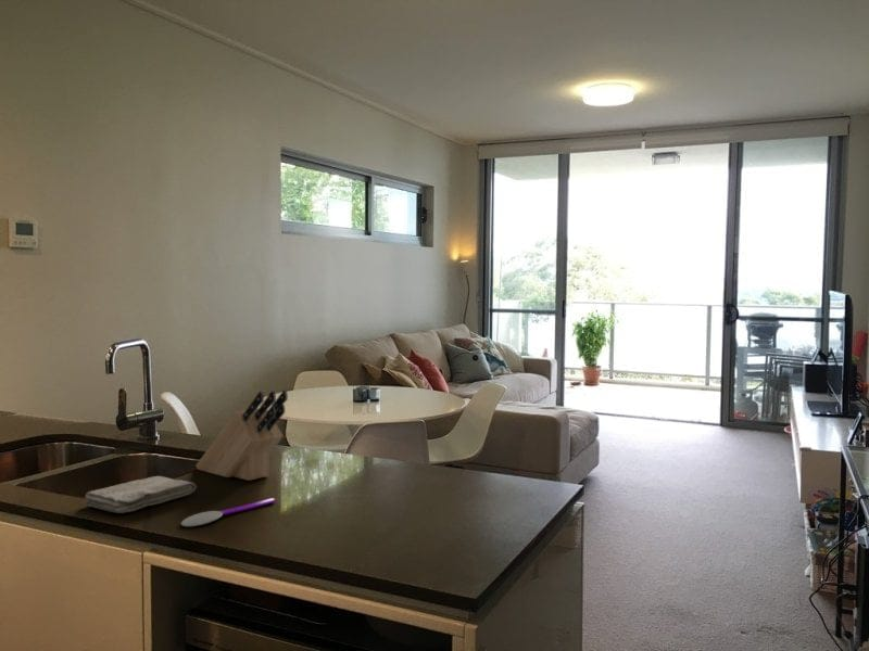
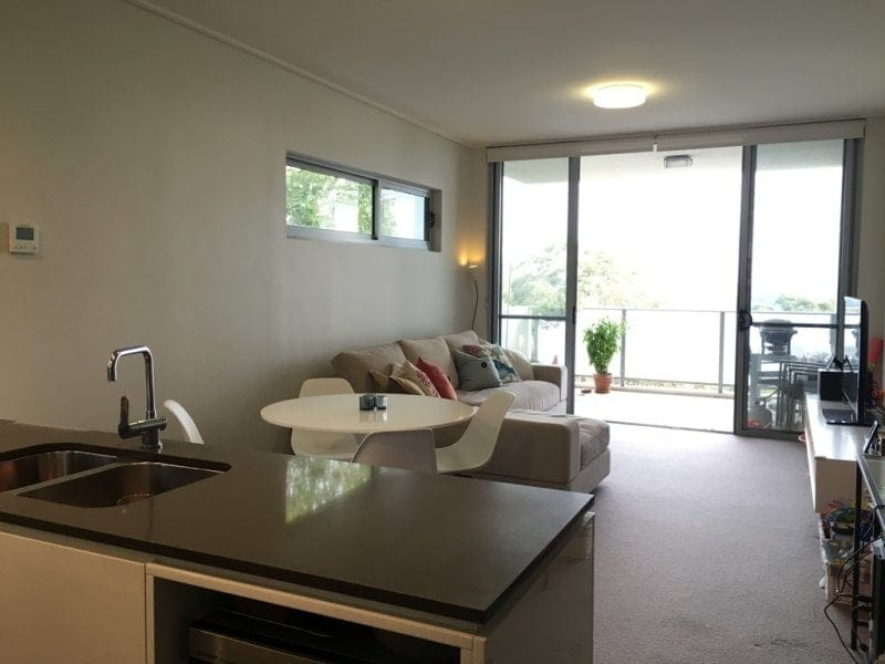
- knife block (243, 430)
- spoon (230, 510)
- washcloth (140, 492)
